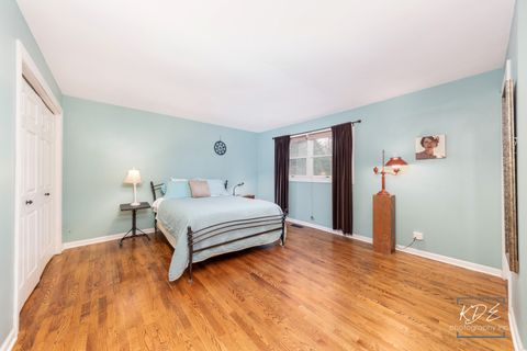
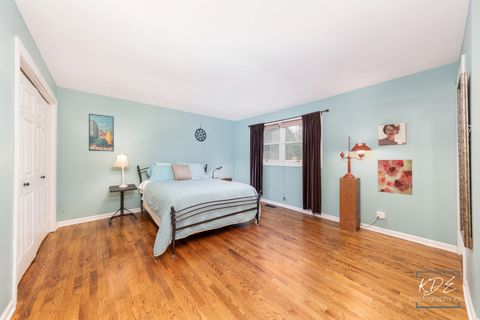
+ wall art (394, 176)
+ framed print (101, 133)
